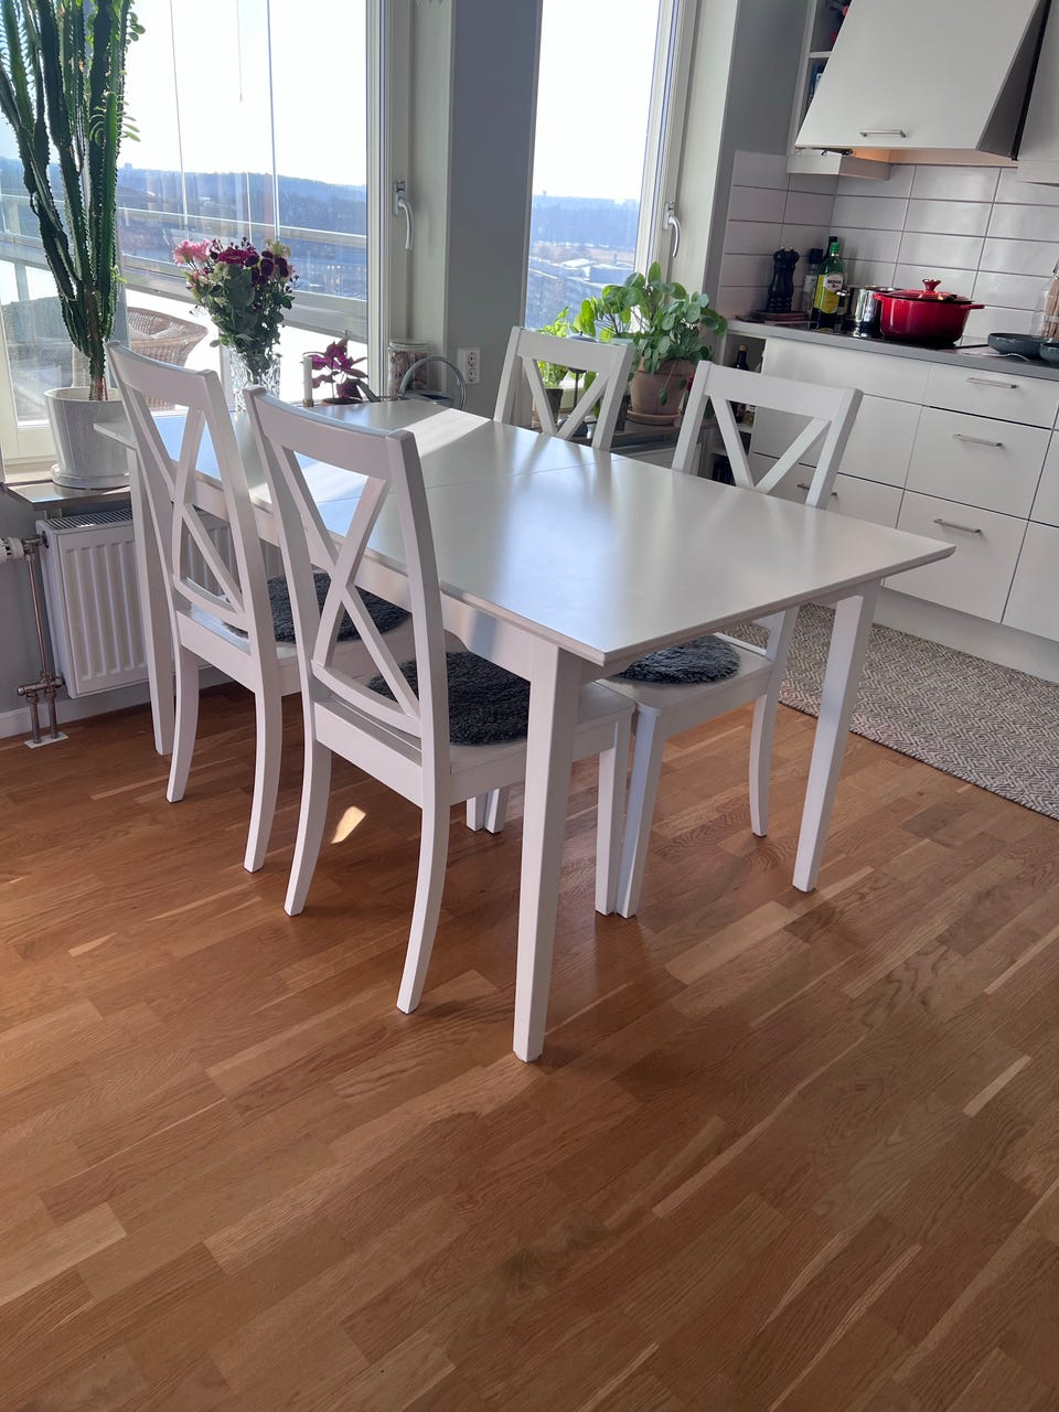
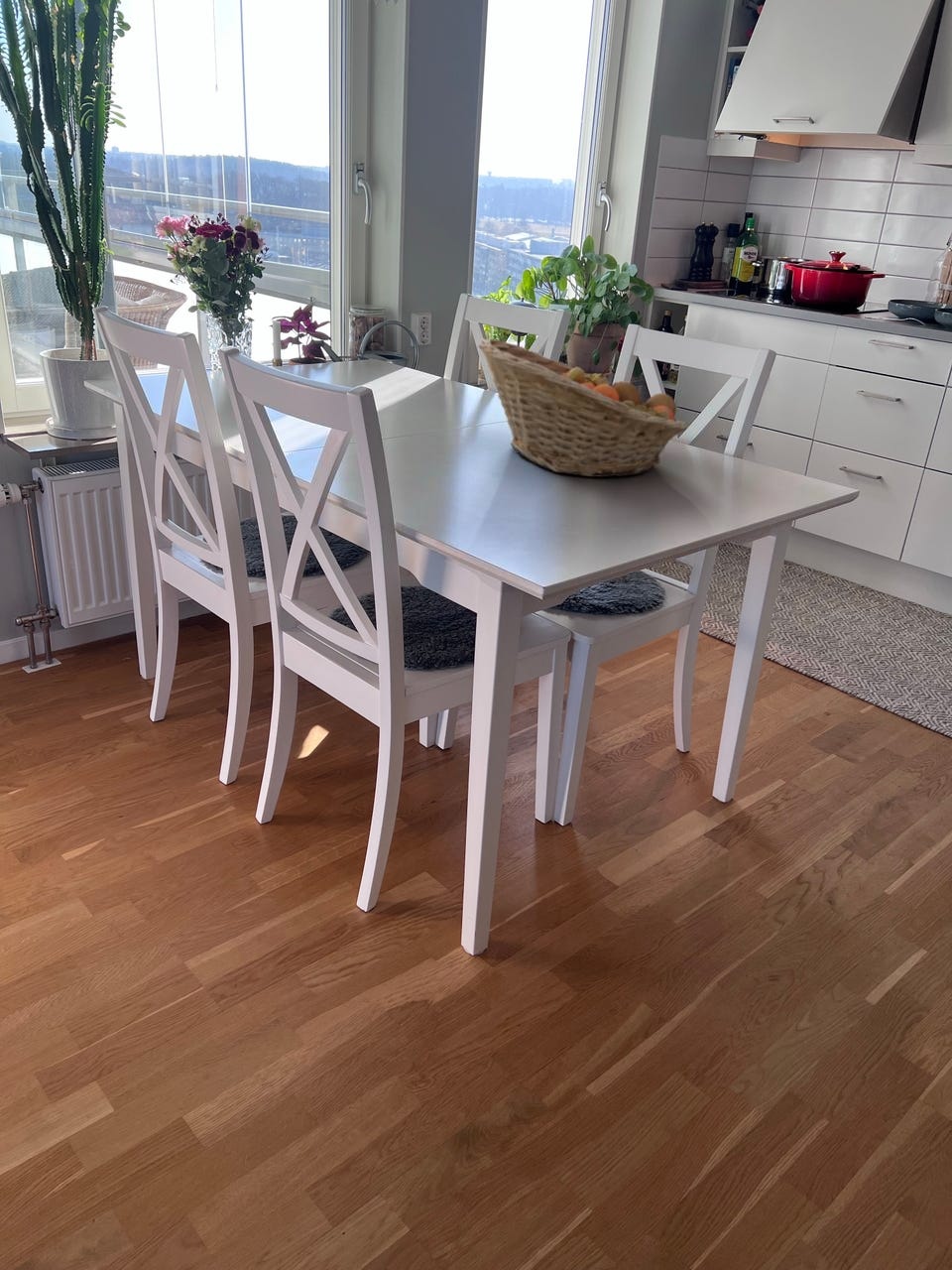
+ fruit basket (577, 402)
